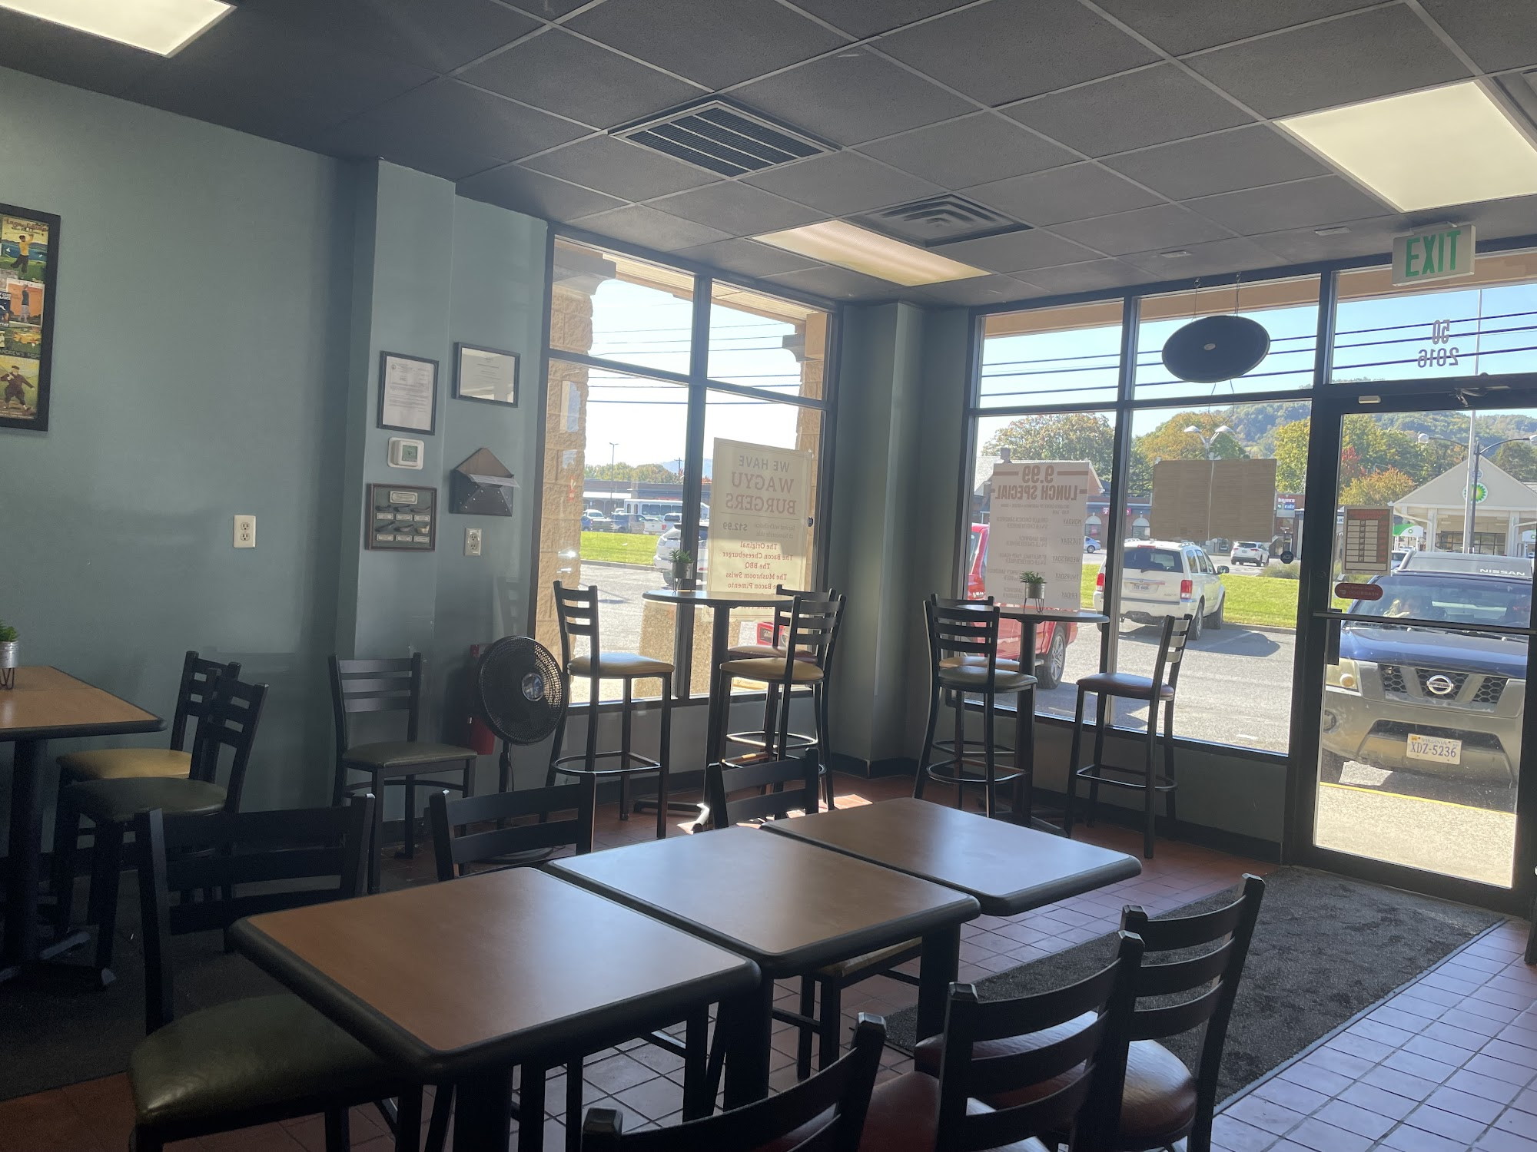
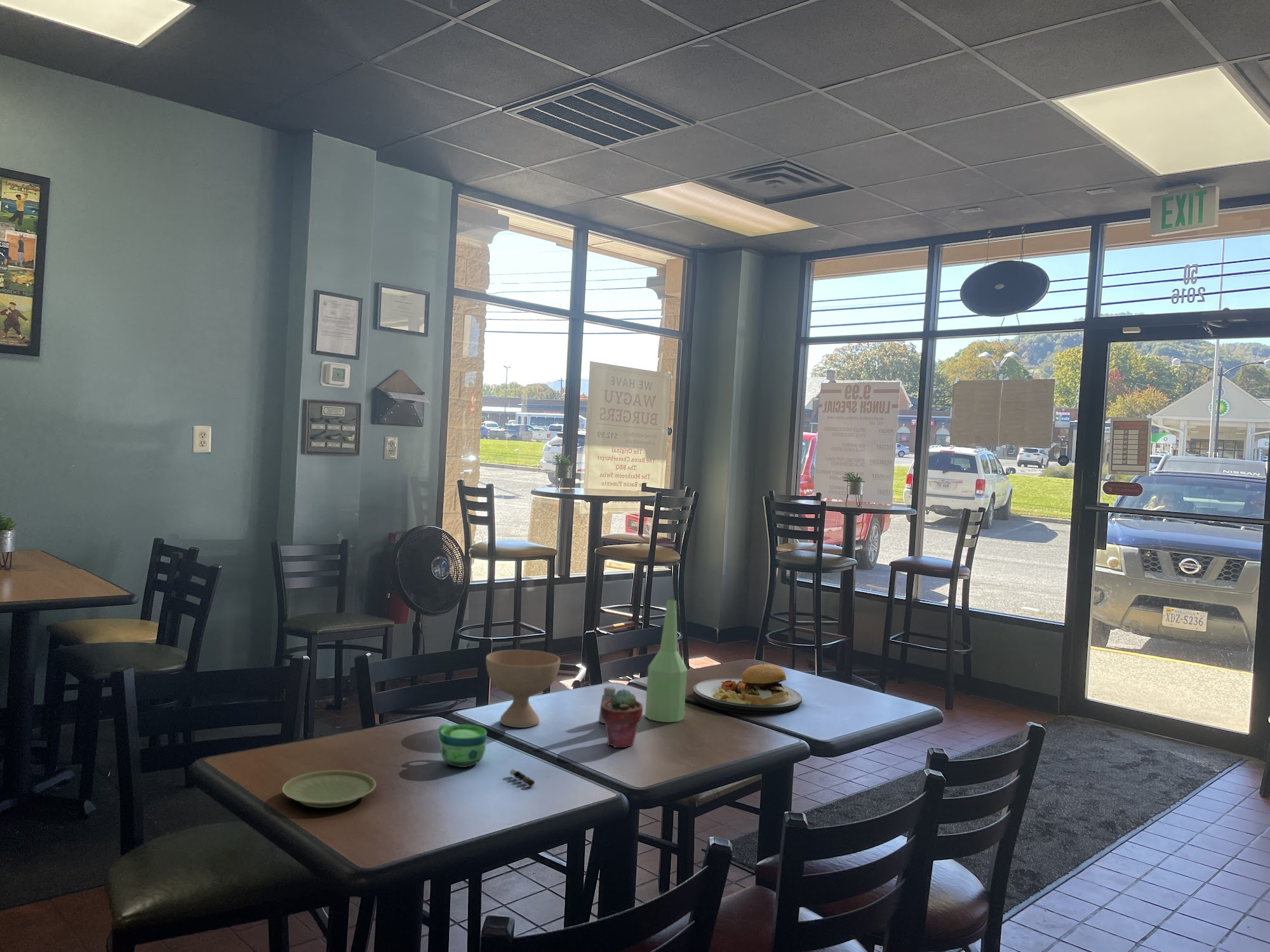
+ saltshaker (608, 700)
+ plate (330, 791)
+ bottle (668, 658)
+ plate (748, 672)
+ bowl (521, 690)
+ potted succulent (622, 716)
+ cup (457, 745)
+ pepper shaker (521, 777)
